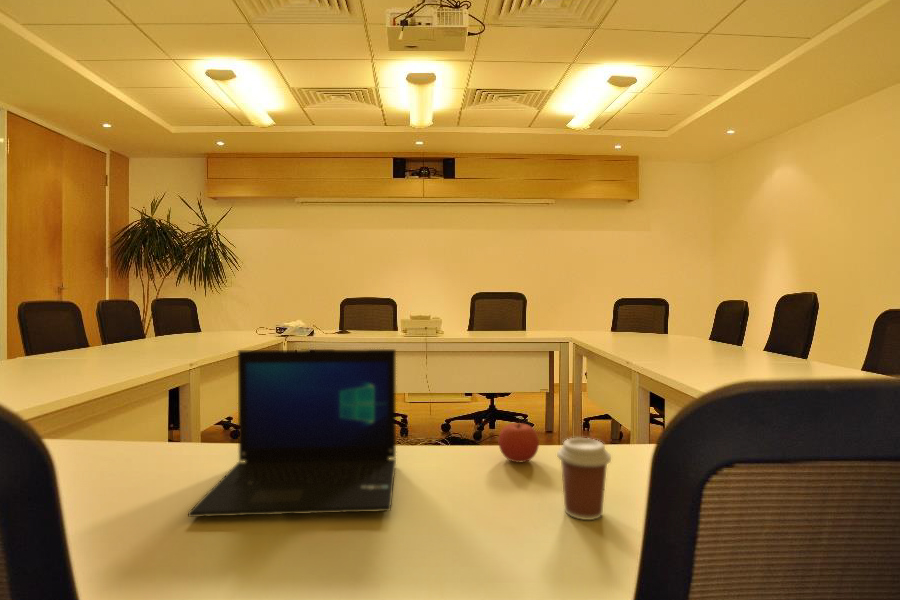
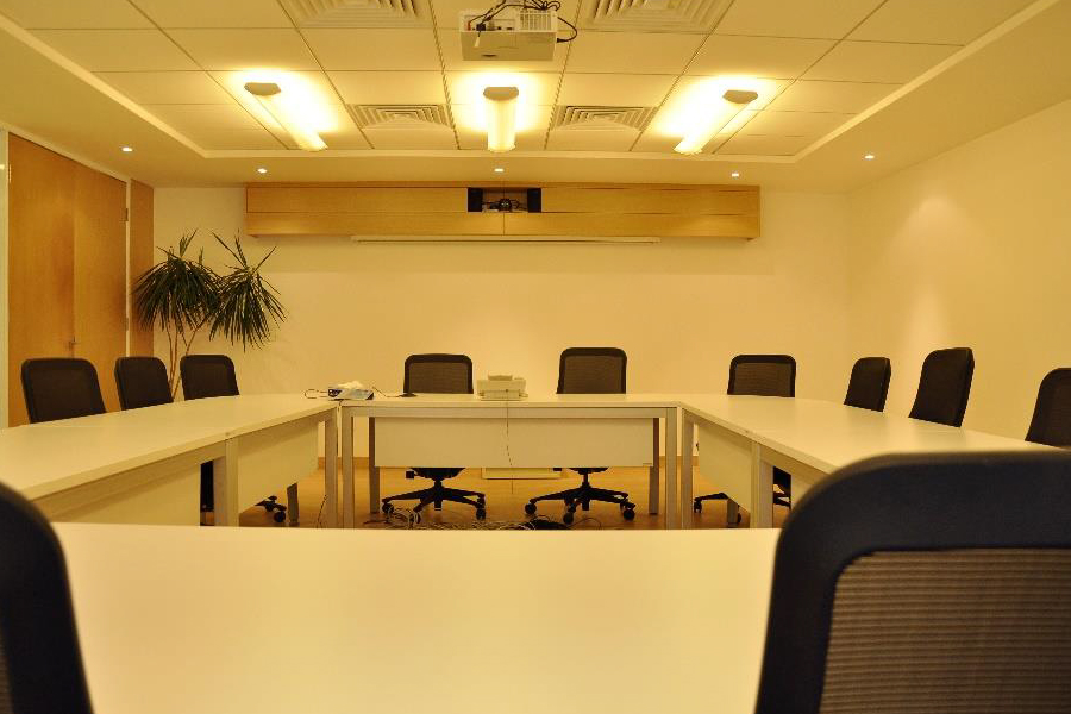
- laptop (306, 422)
- apple (518, 437)
- coffee cup (583, 477)
